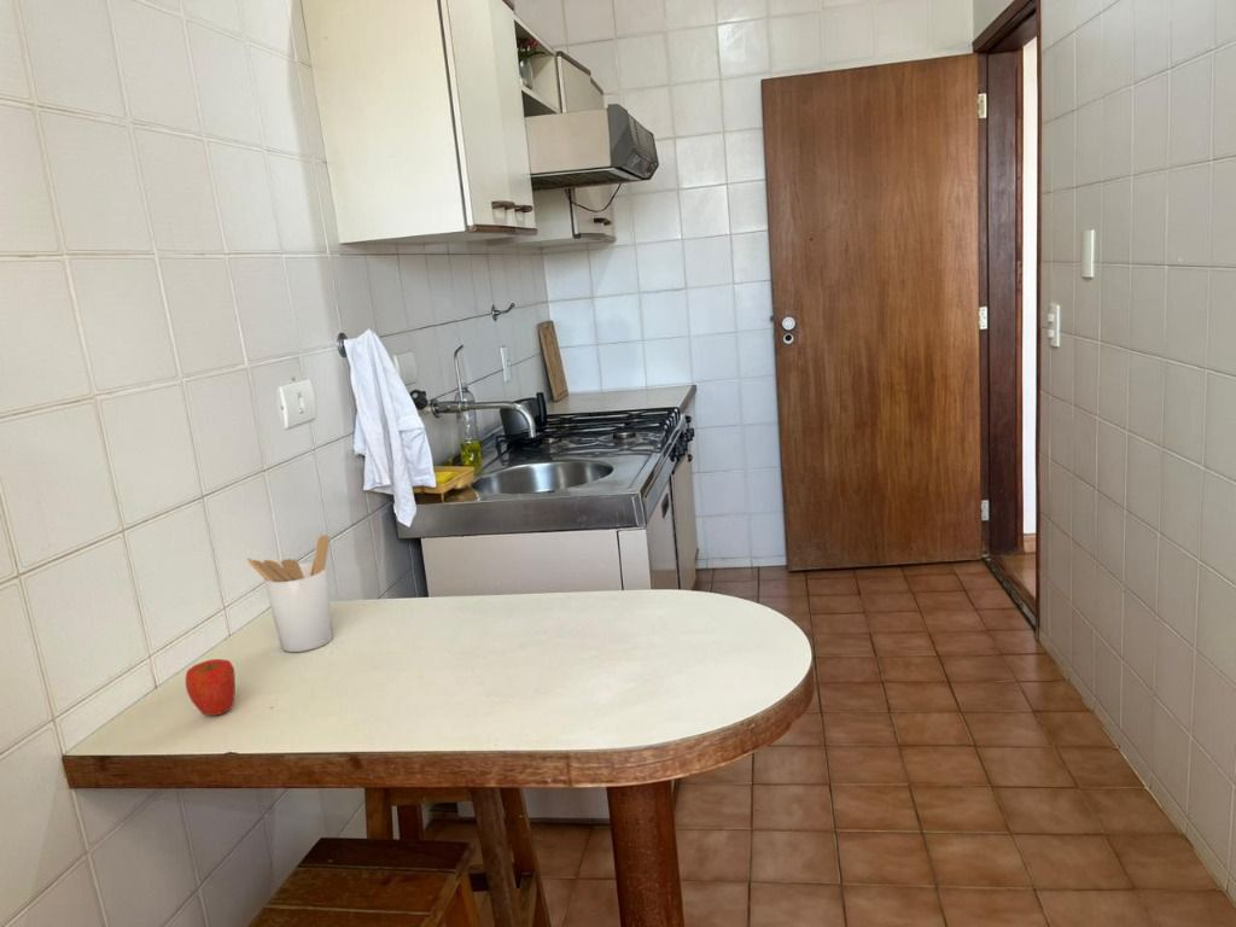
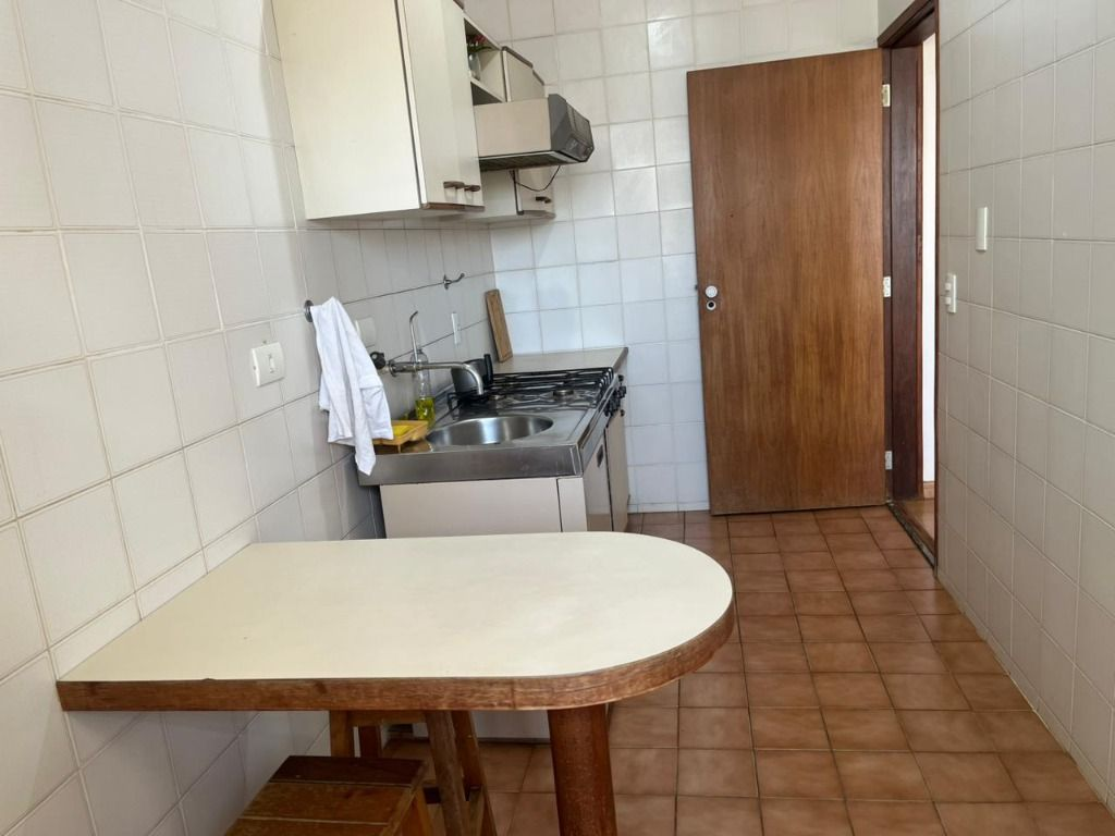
- apple (212, 687)
- utensil holder (293, 595)
